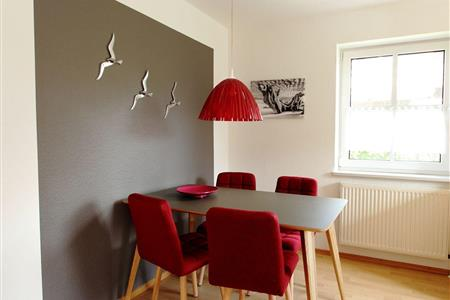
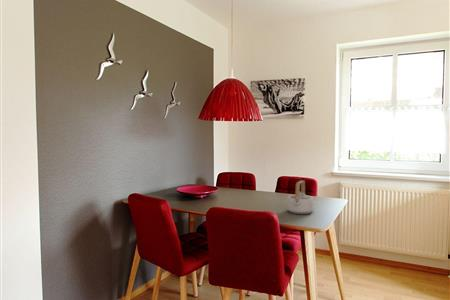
+ teapot (299, 197)
